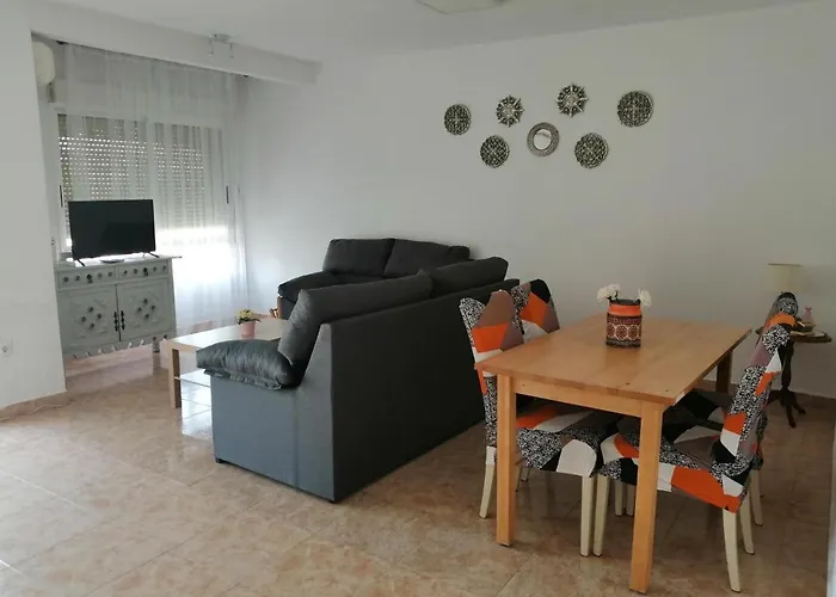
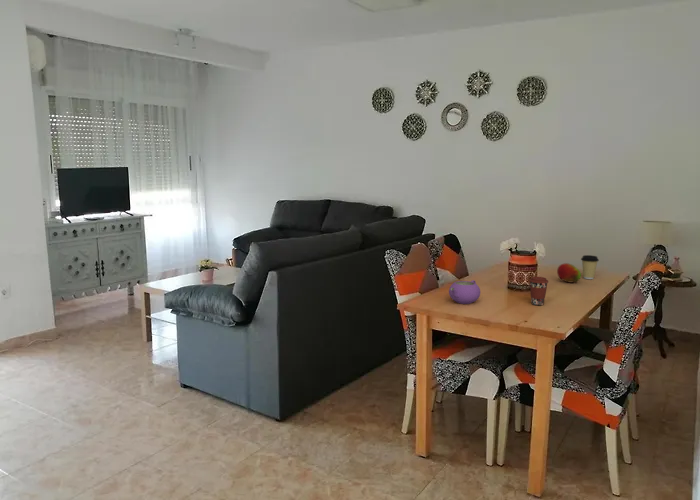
+ fruit (569, 272)
+ teapot (463, 292)
+ coffee cup (538, 291)
+ coffee cup (589, 267)
